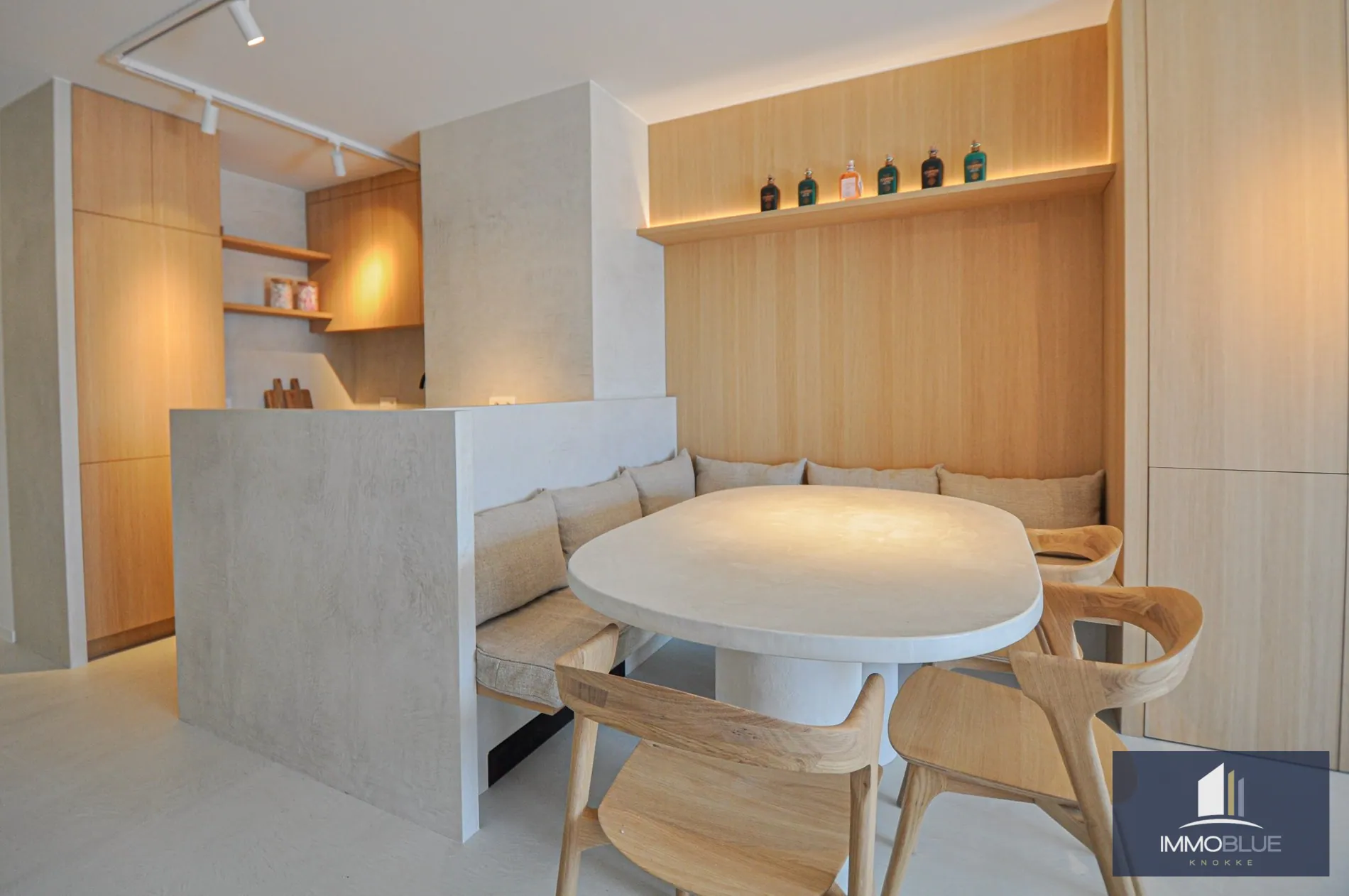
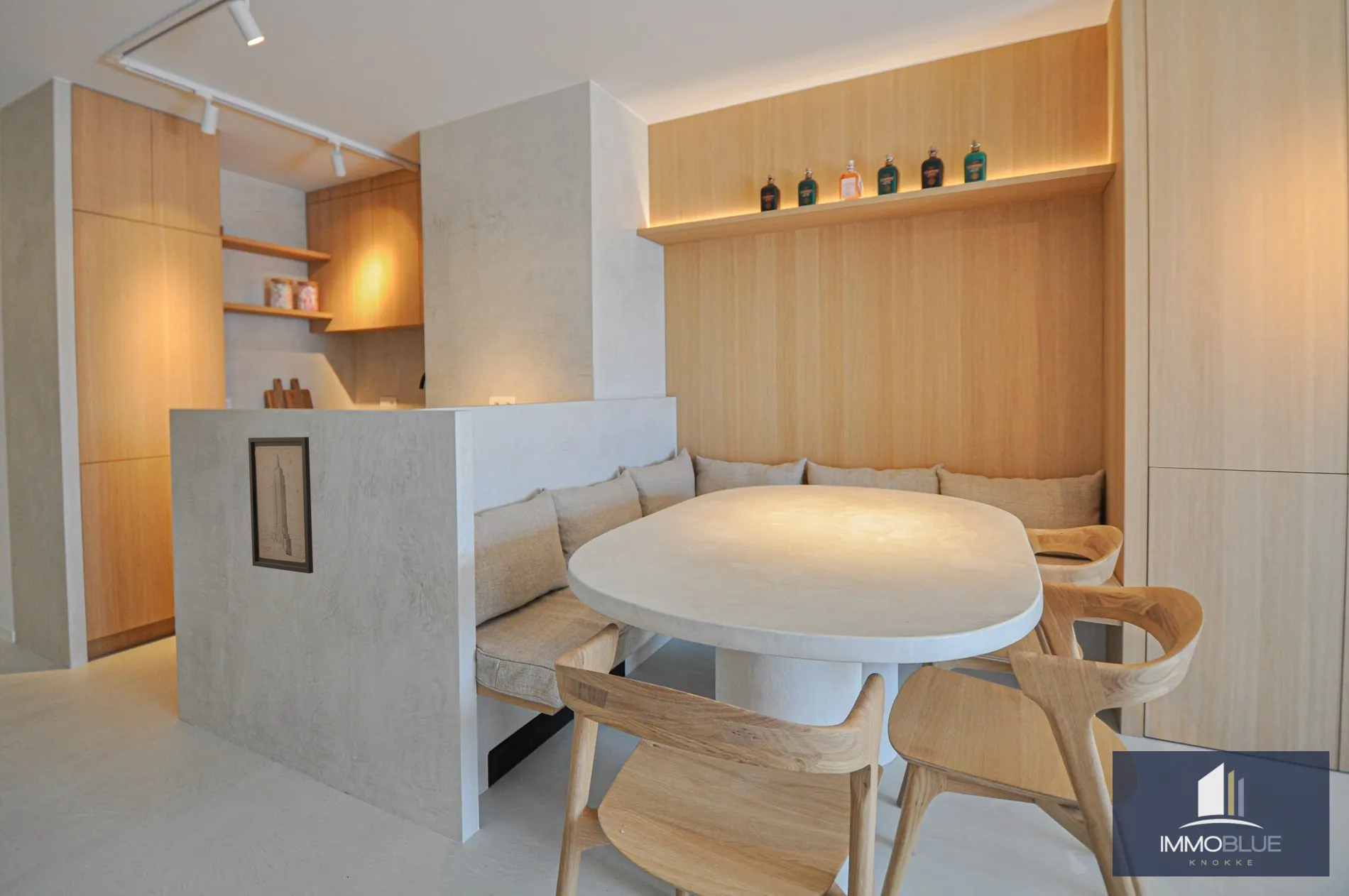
+ wall art (280, 503)
